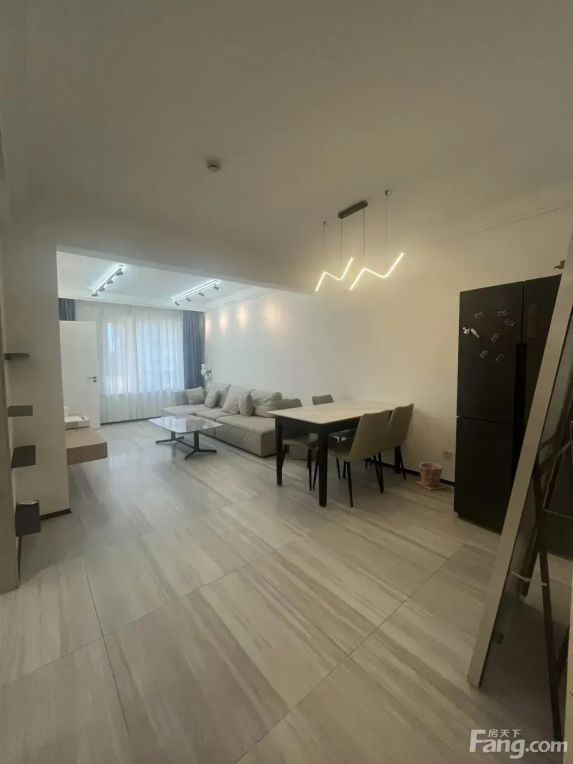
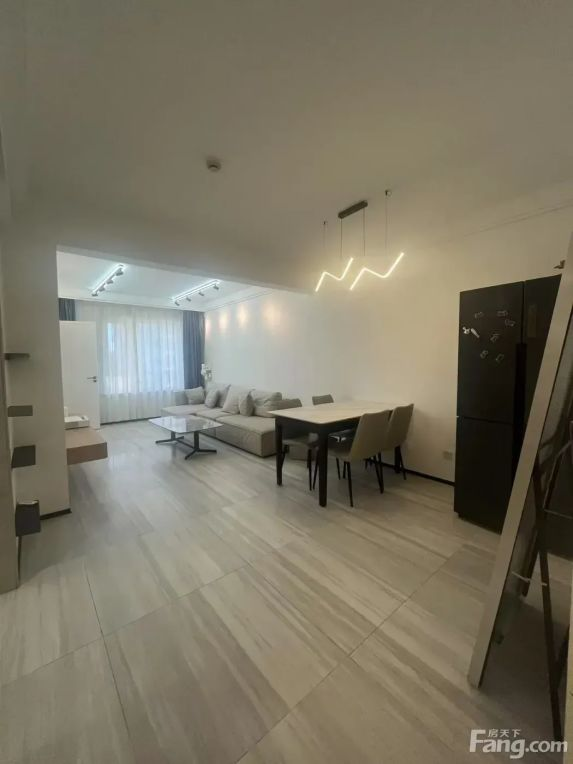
- plant pot (431, 474)
